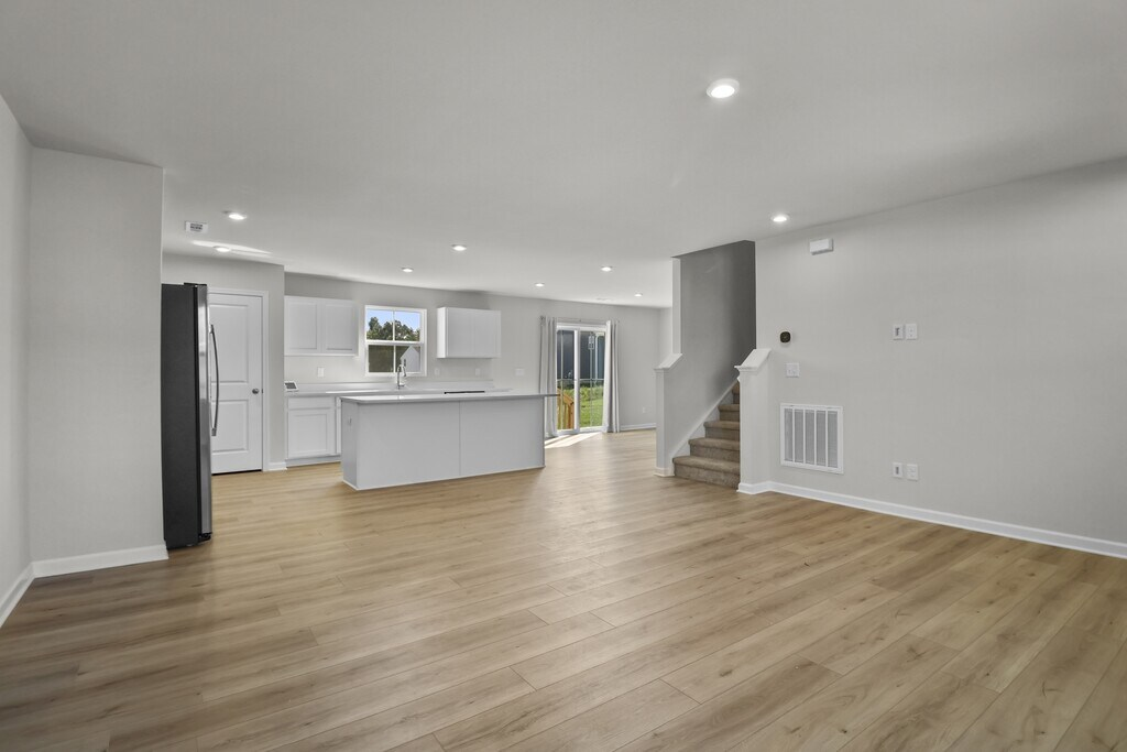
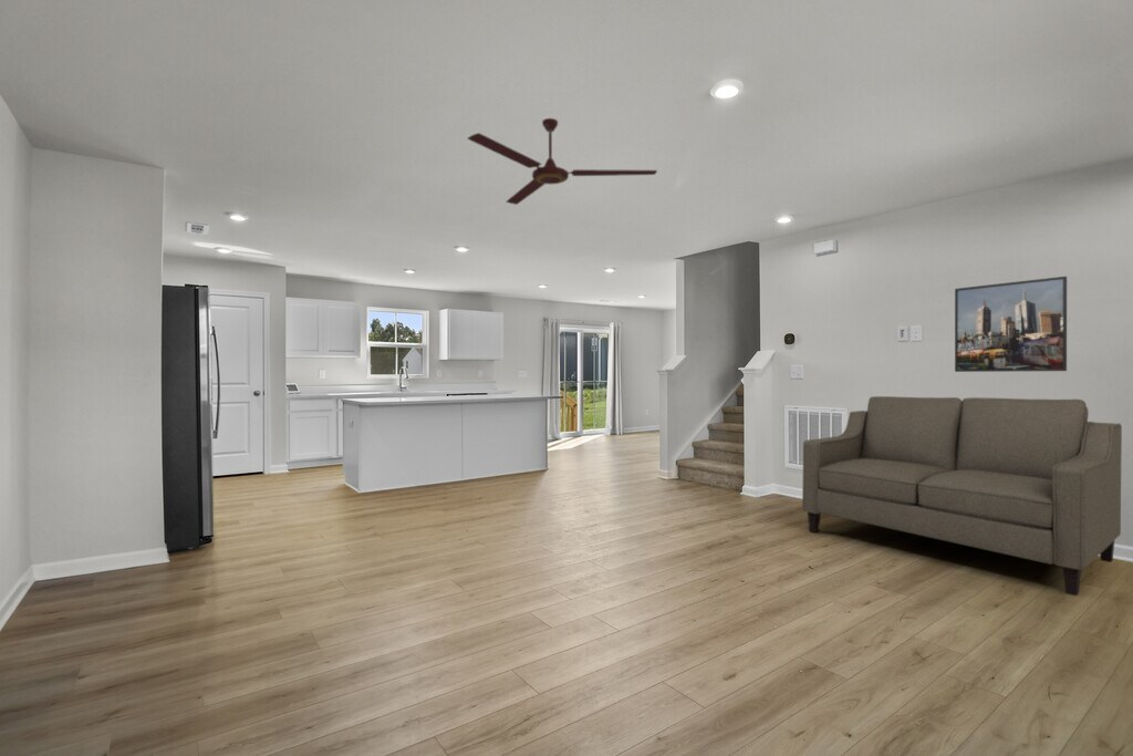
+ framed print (1007, 327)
+ ceiling fan (562, 168)
+ sofa (946, 470)
